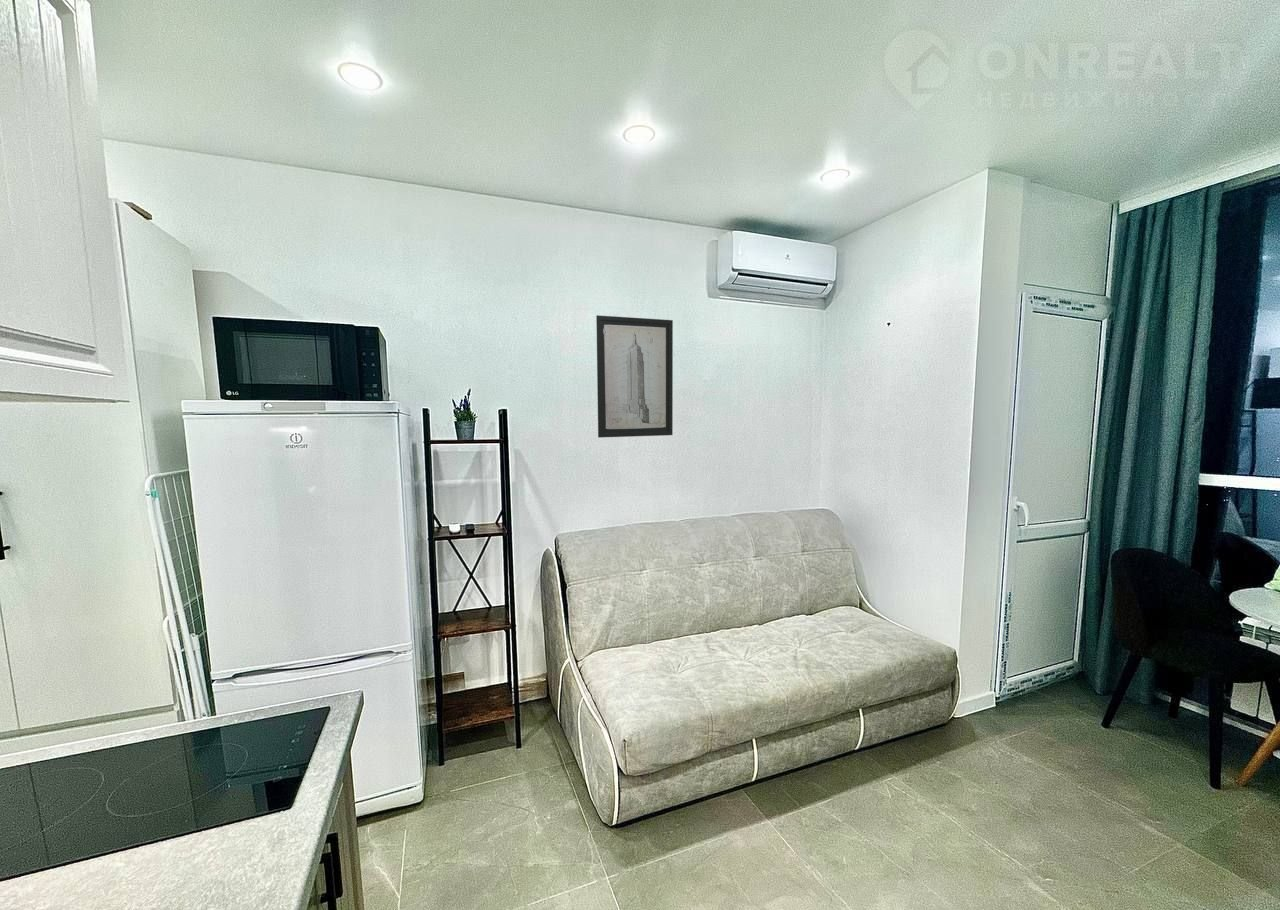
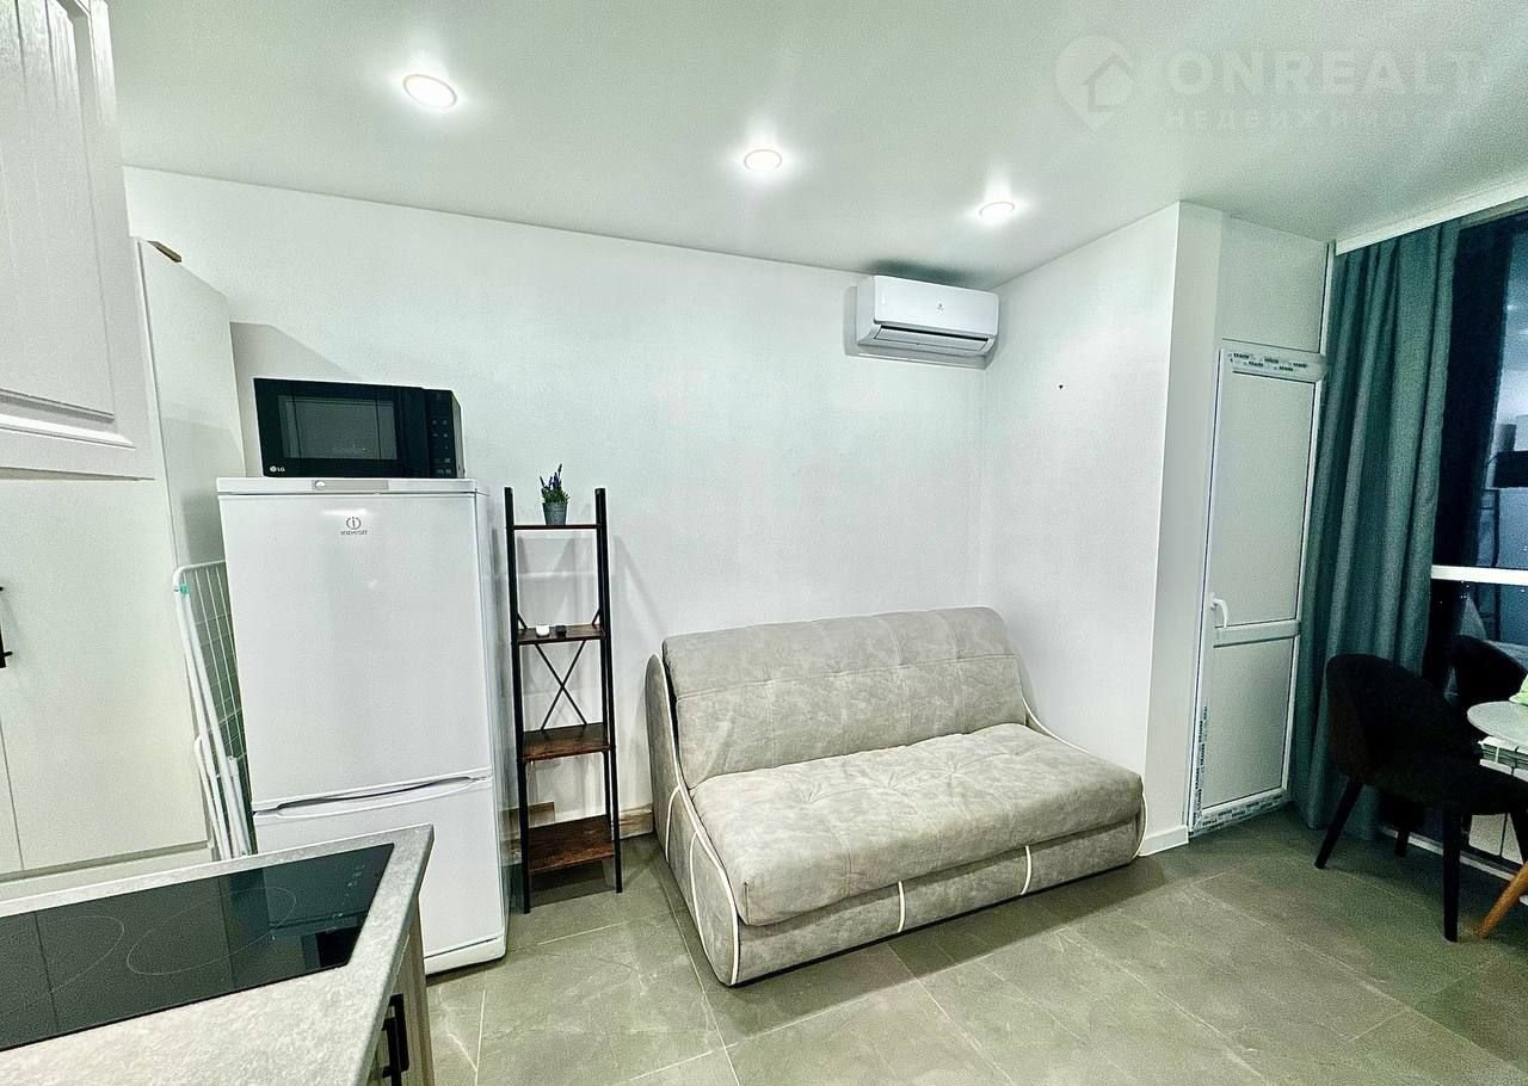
- wall art (636, 377)
